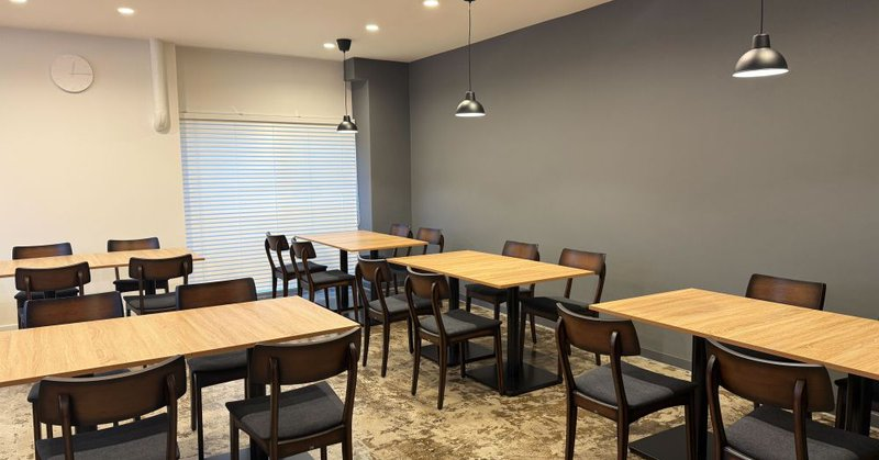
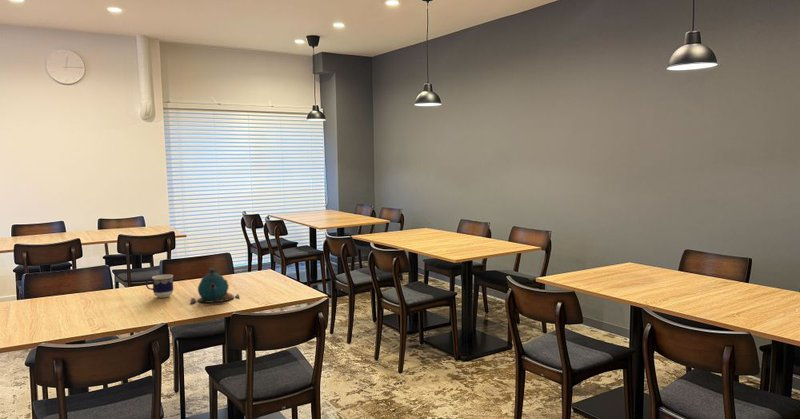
+ teapot (214, 283)
+ cup (159, 286)
